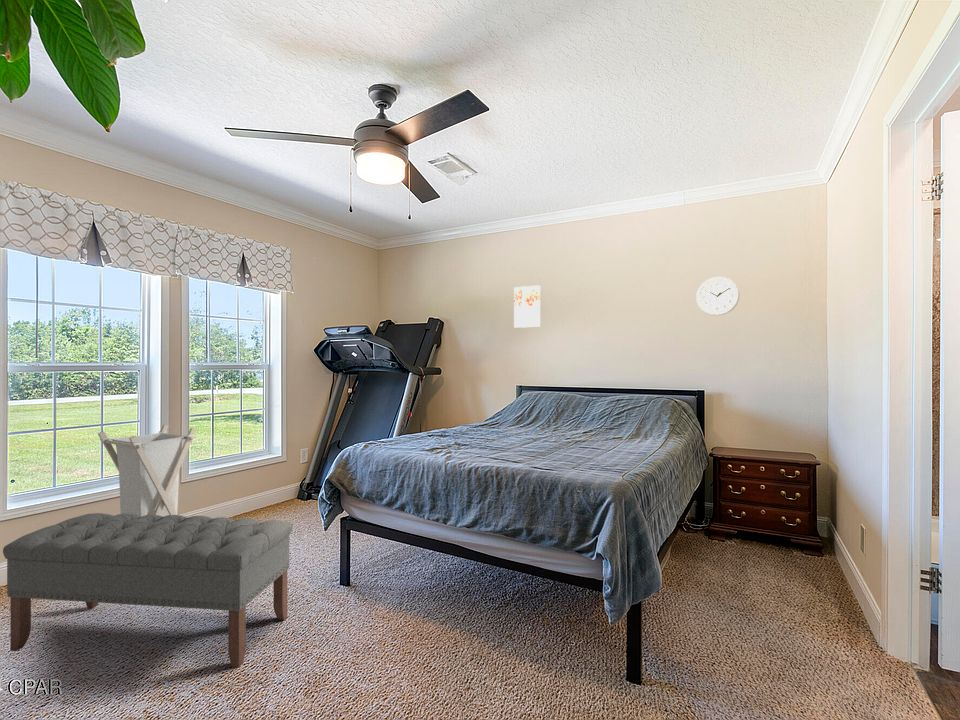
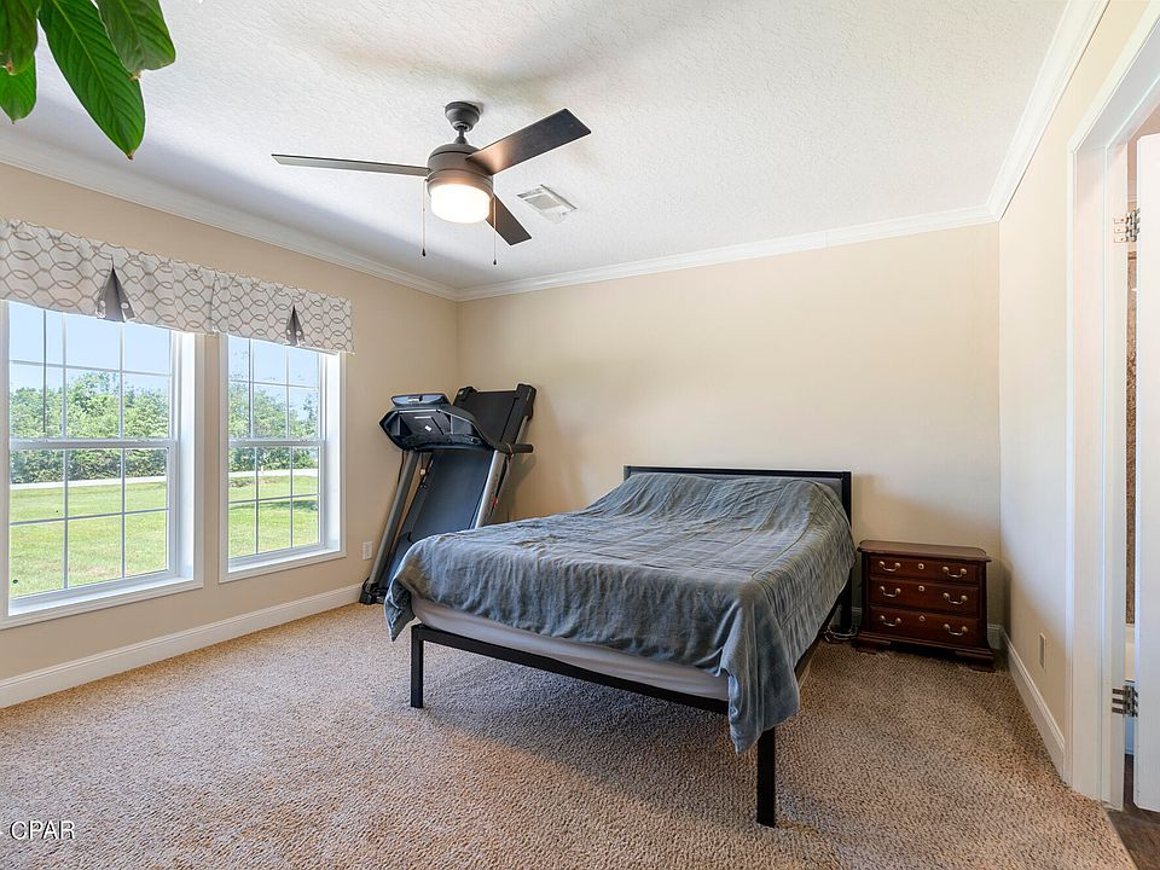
- bench (157, 579)
- laundry hamper (149, 495)
- wall clock (717, 296)
- wall art (526, 306)
